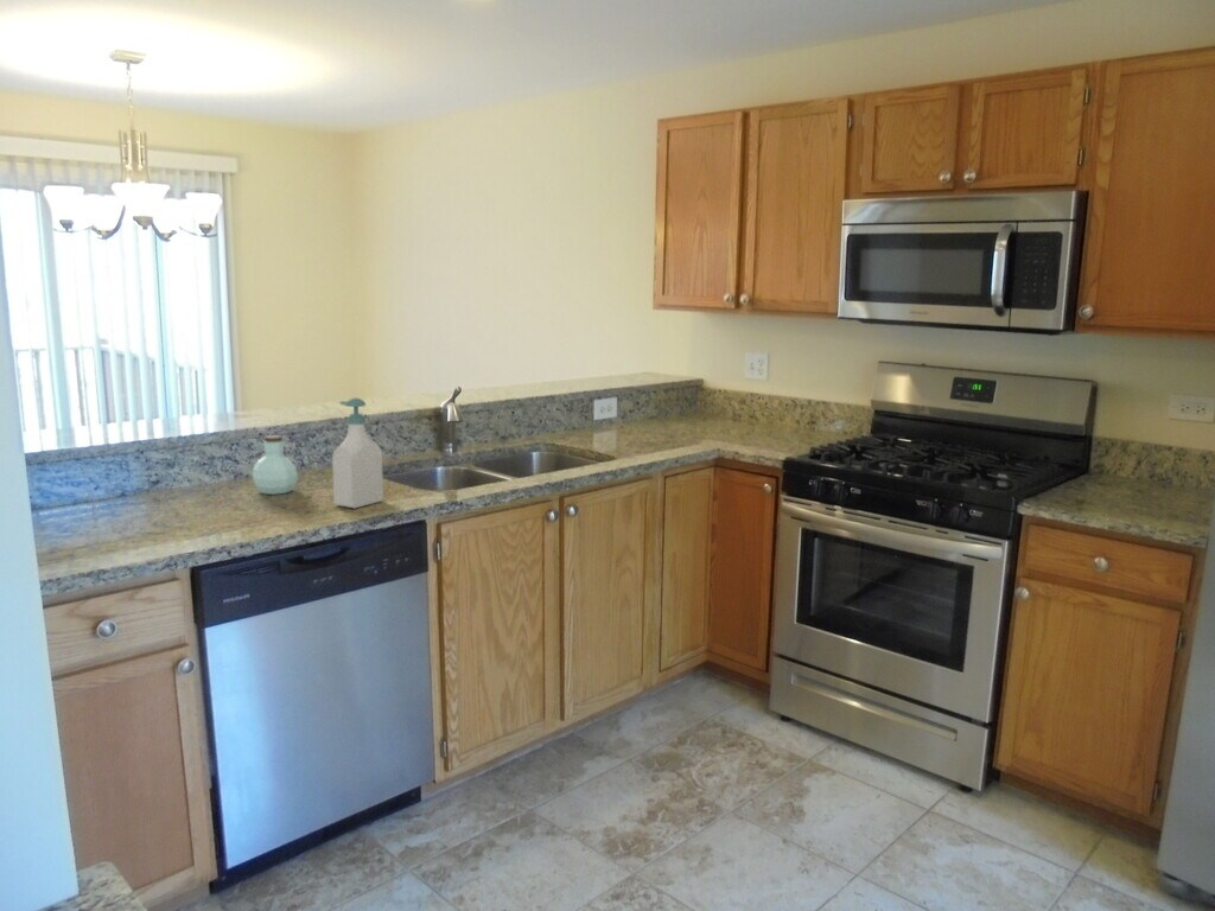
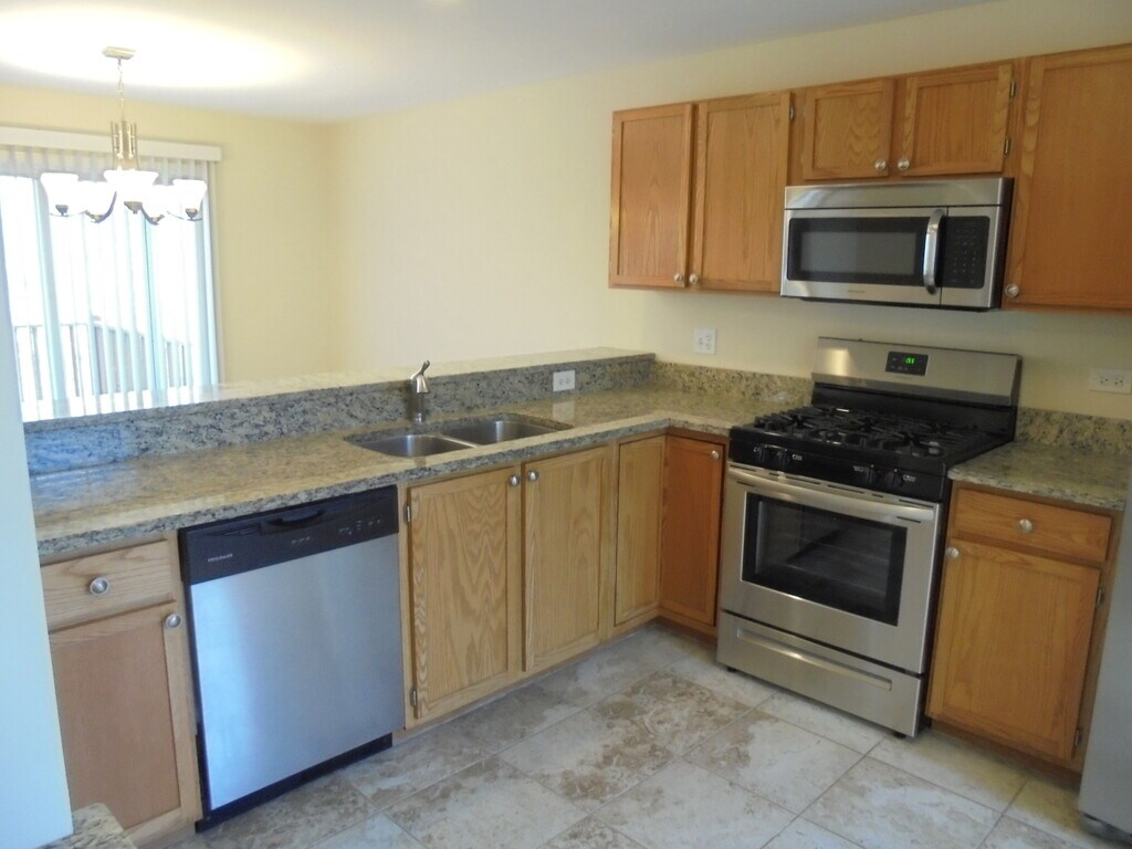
- jar (274, 464)
- soap bottle (355, 450)
